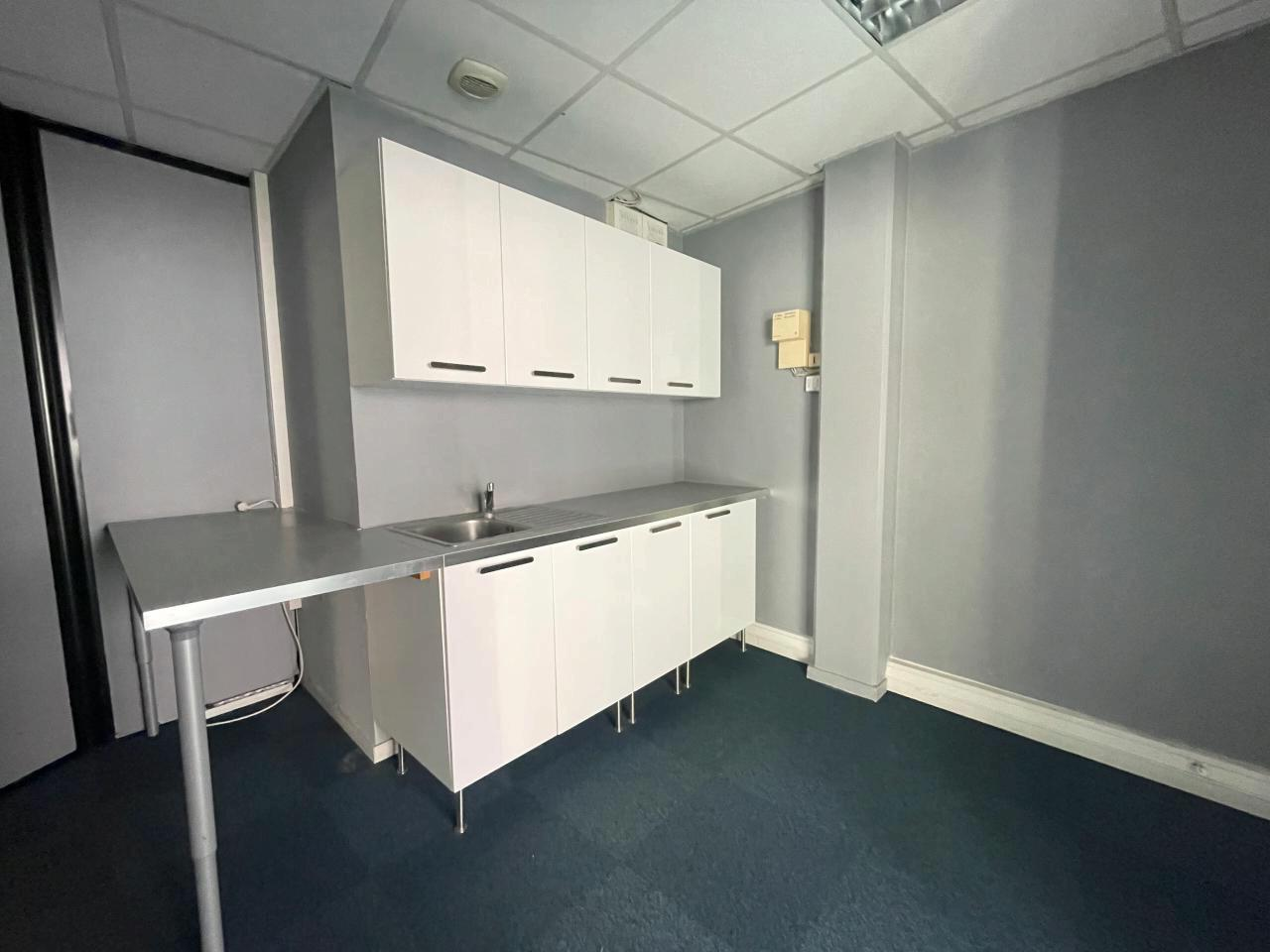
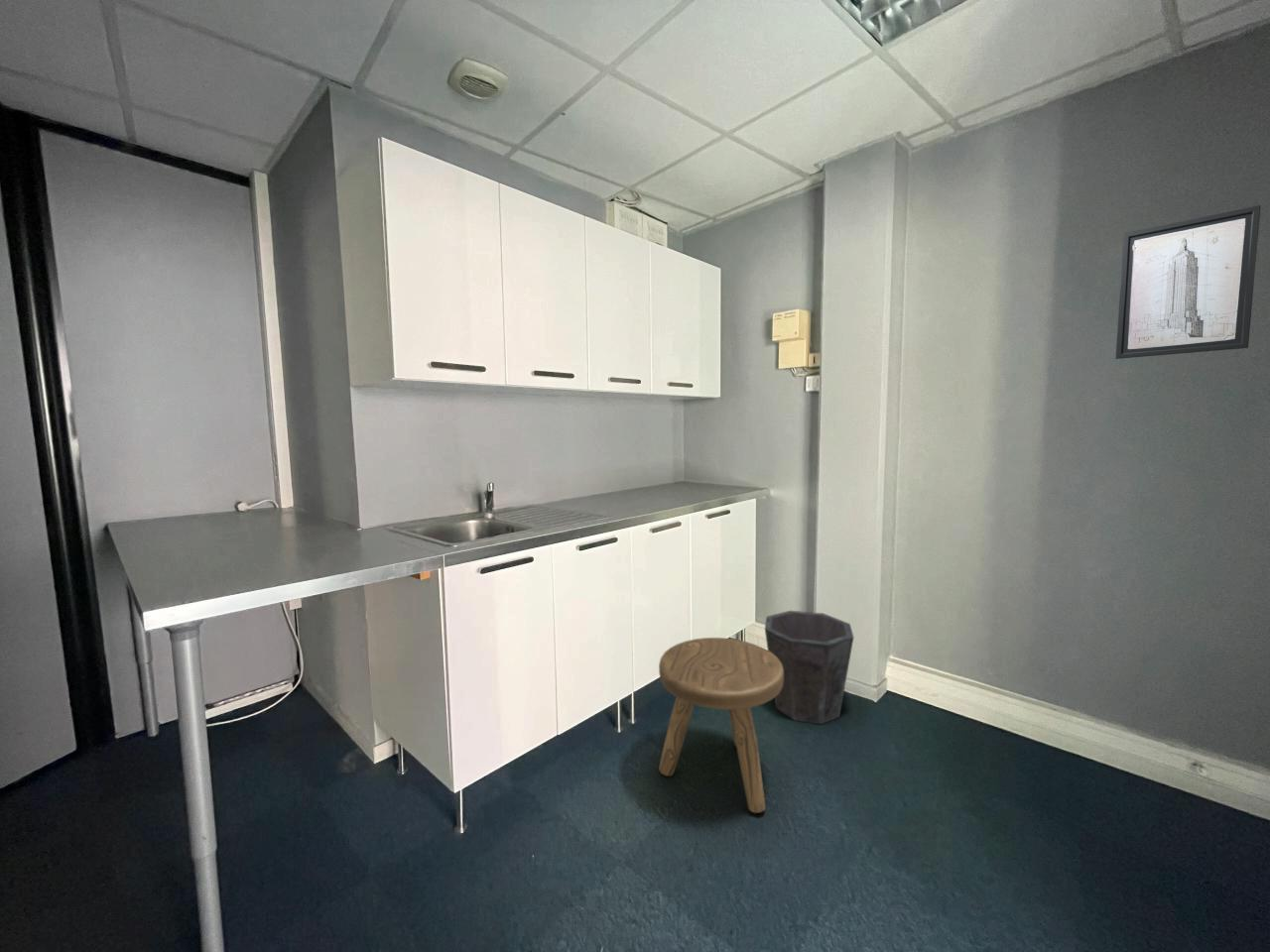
+ wall art (1182, 288)
+ stool (719, 708)
+ waste bin (807, 665)
